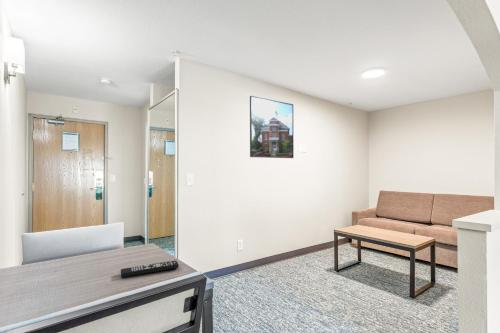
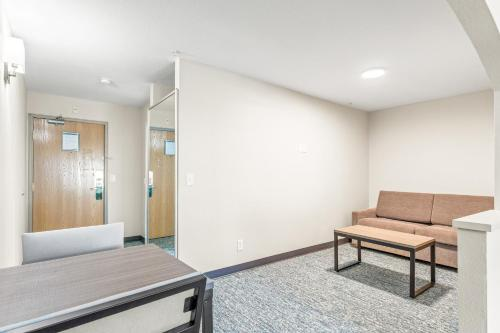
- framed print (273, 129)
- remote control (150, 268)
